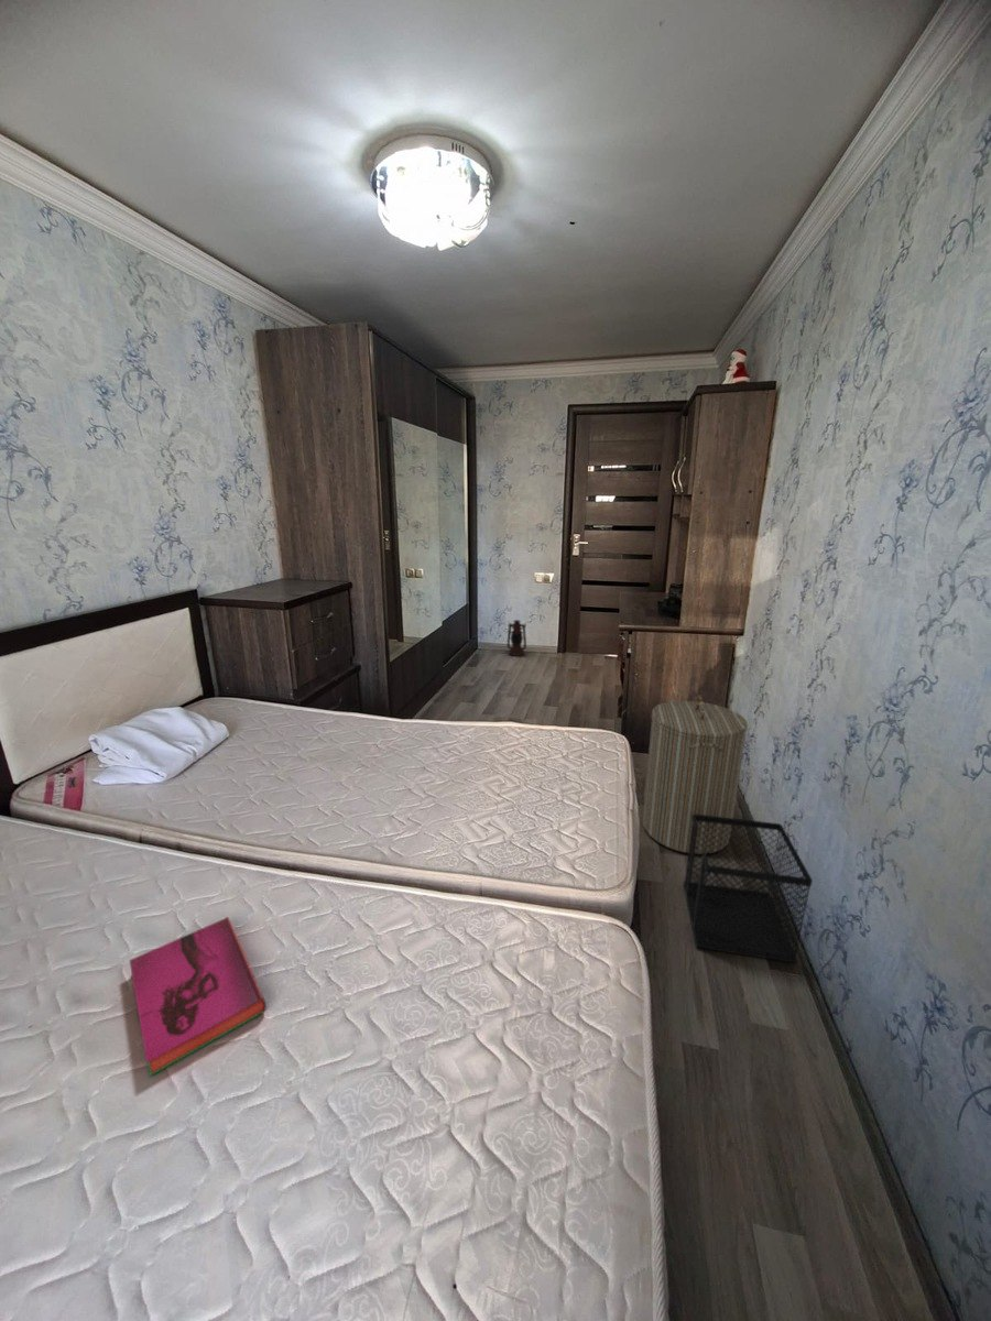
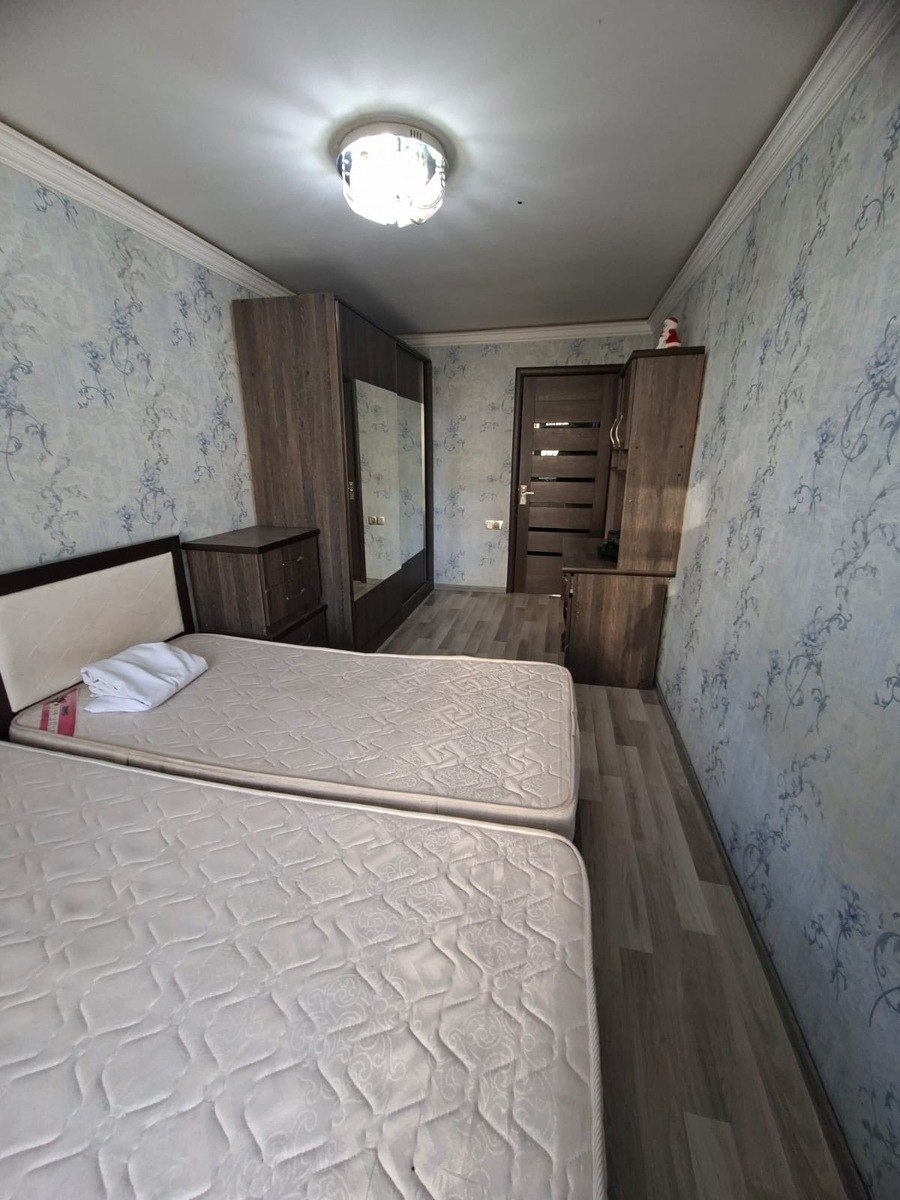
- hardback book (195, 984)
- lantern (516, 637)
- wastebasket (741, 882)
- laundry hamper (691, 765)
